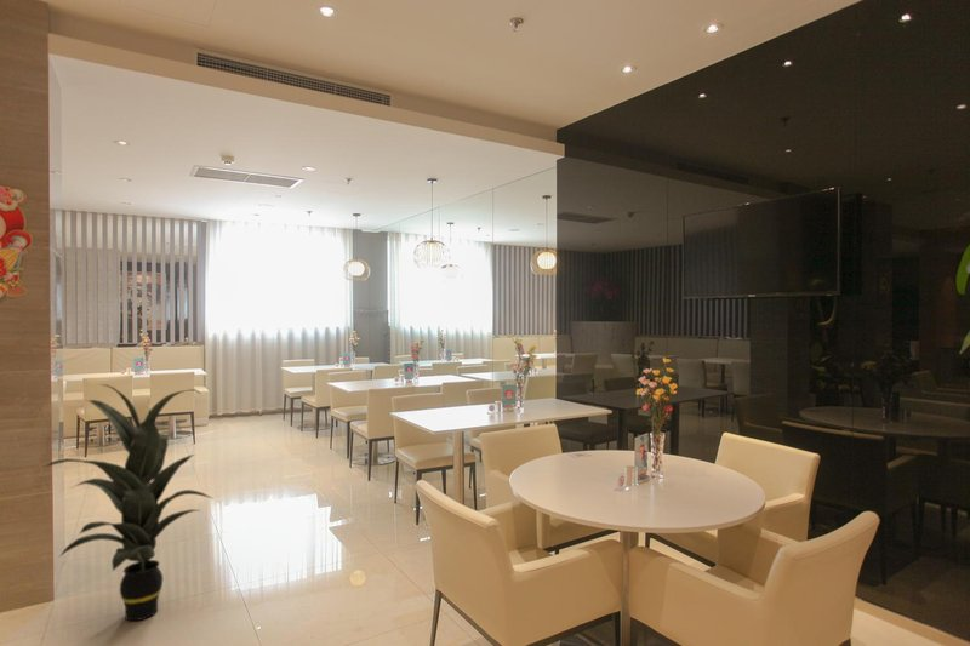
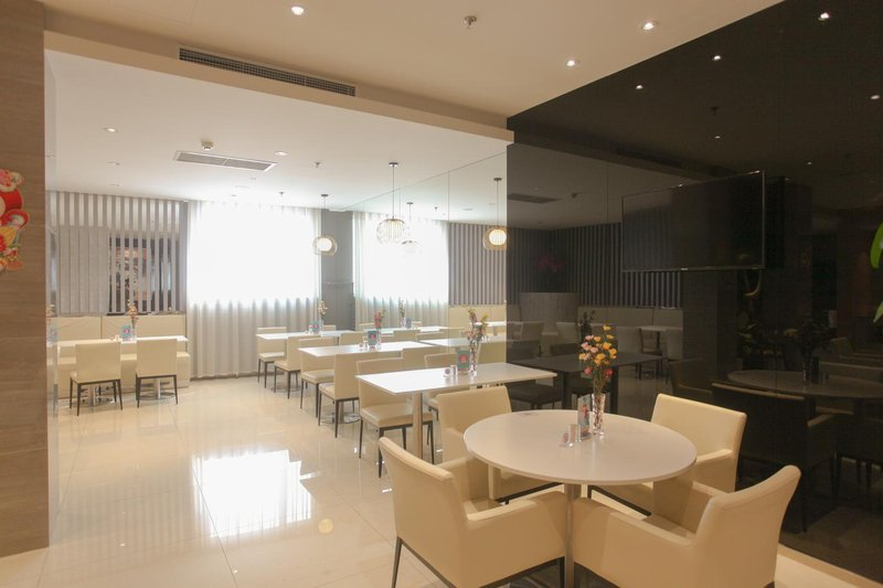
- indoor plant (131, 497)
